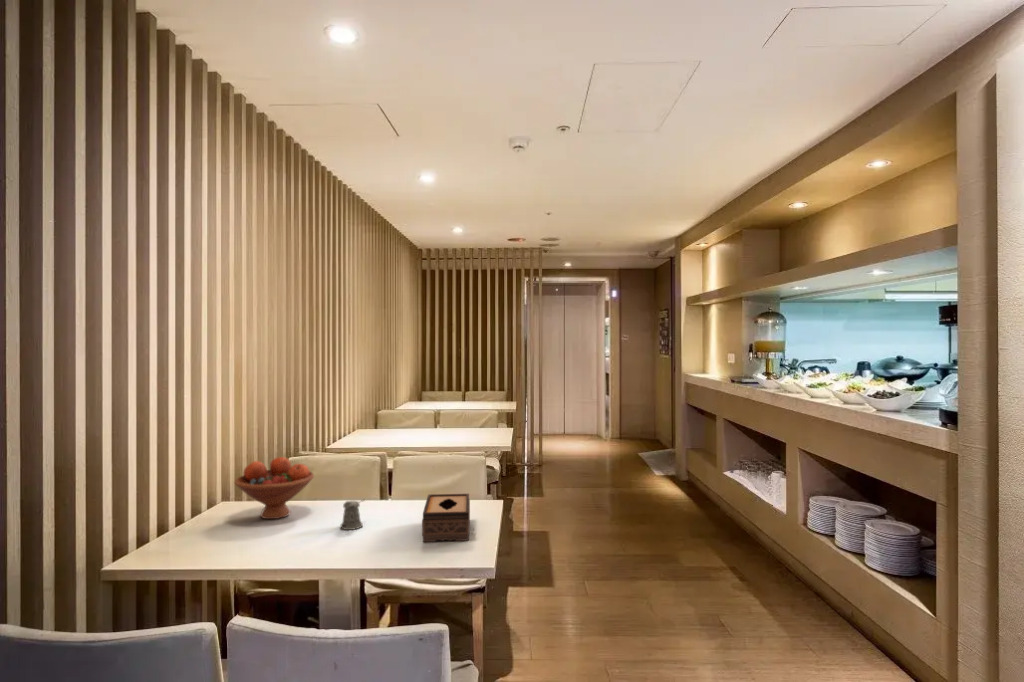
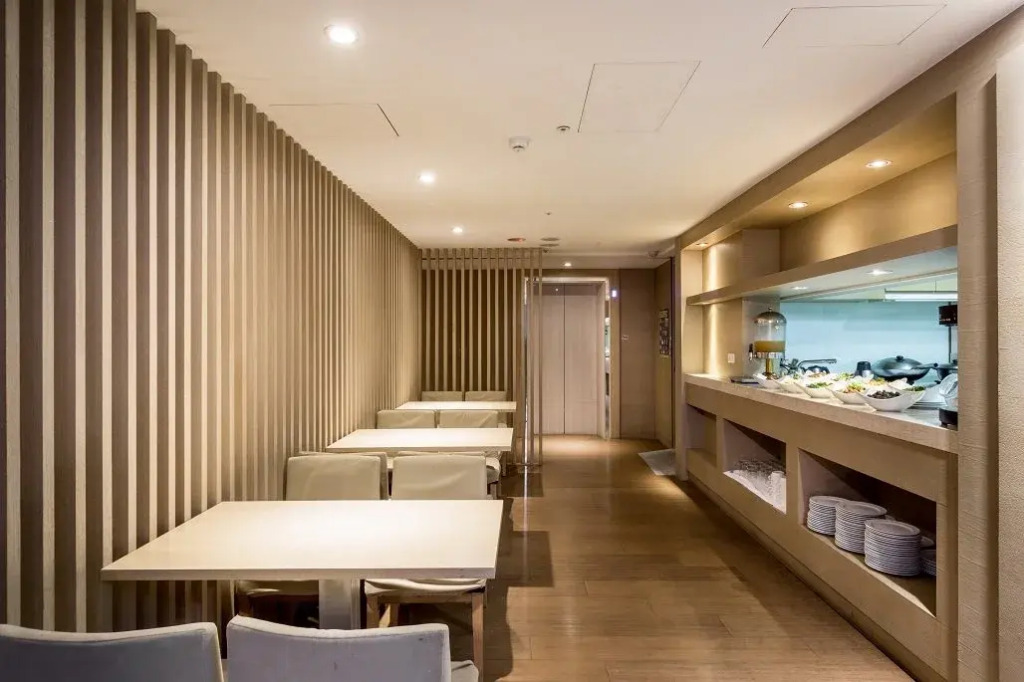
- tissue box (447, 516)
- pepper shaker (353, 512)
- fruit bowl (275, 488)
